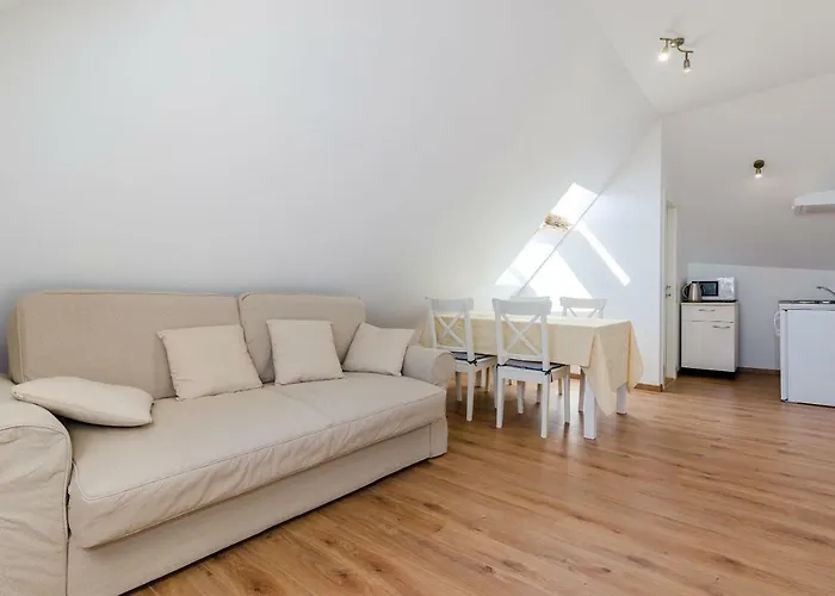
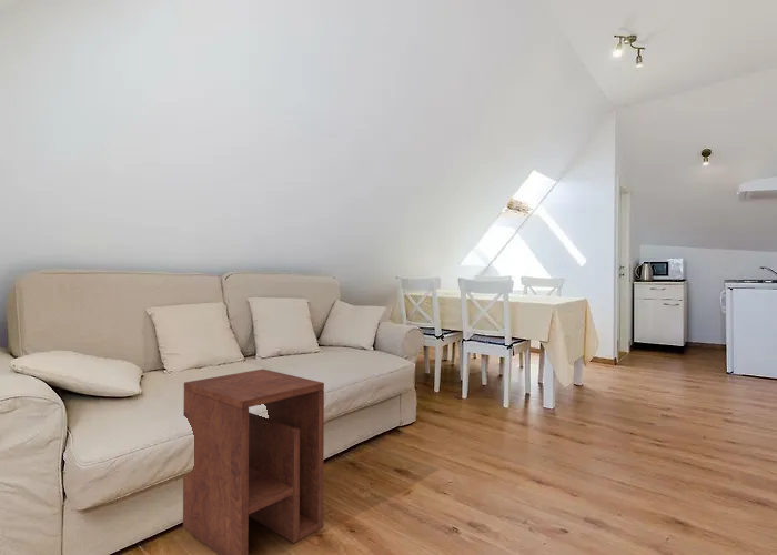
+ side table (253, 454)
